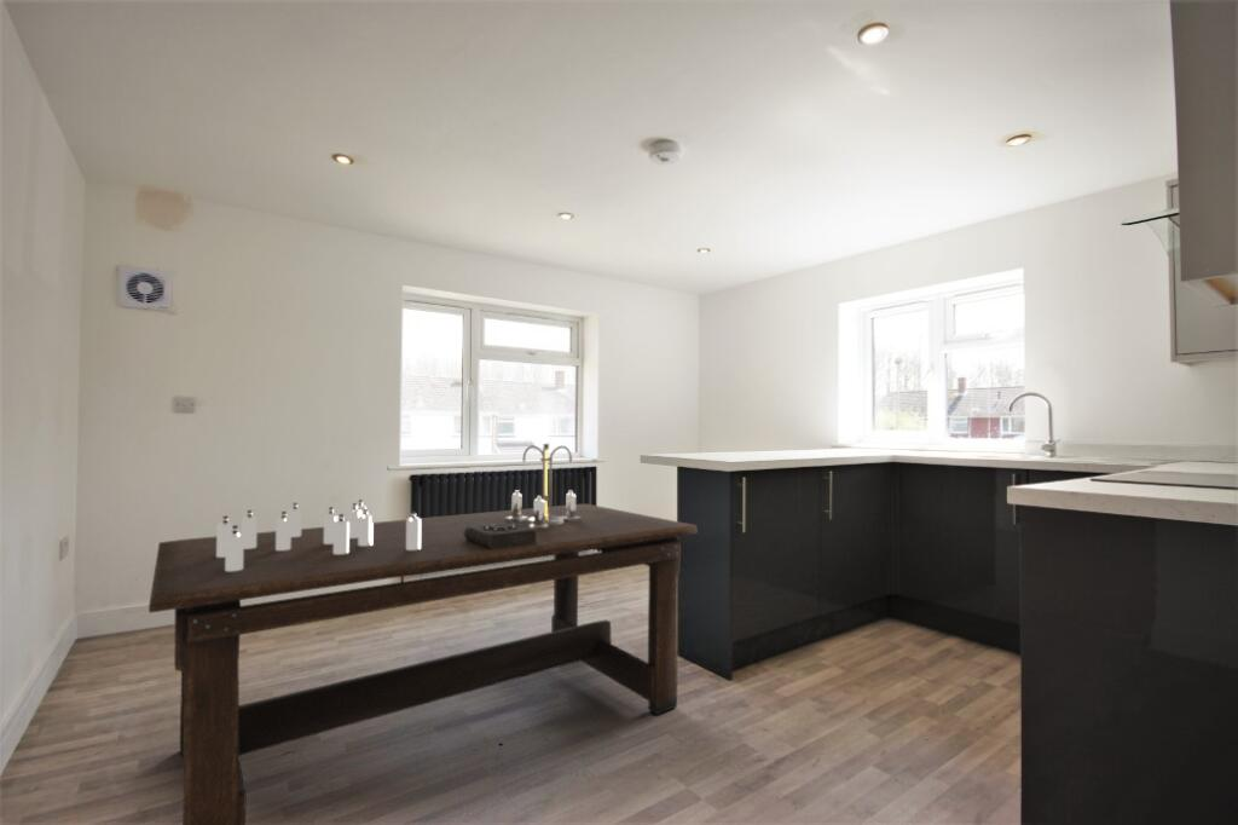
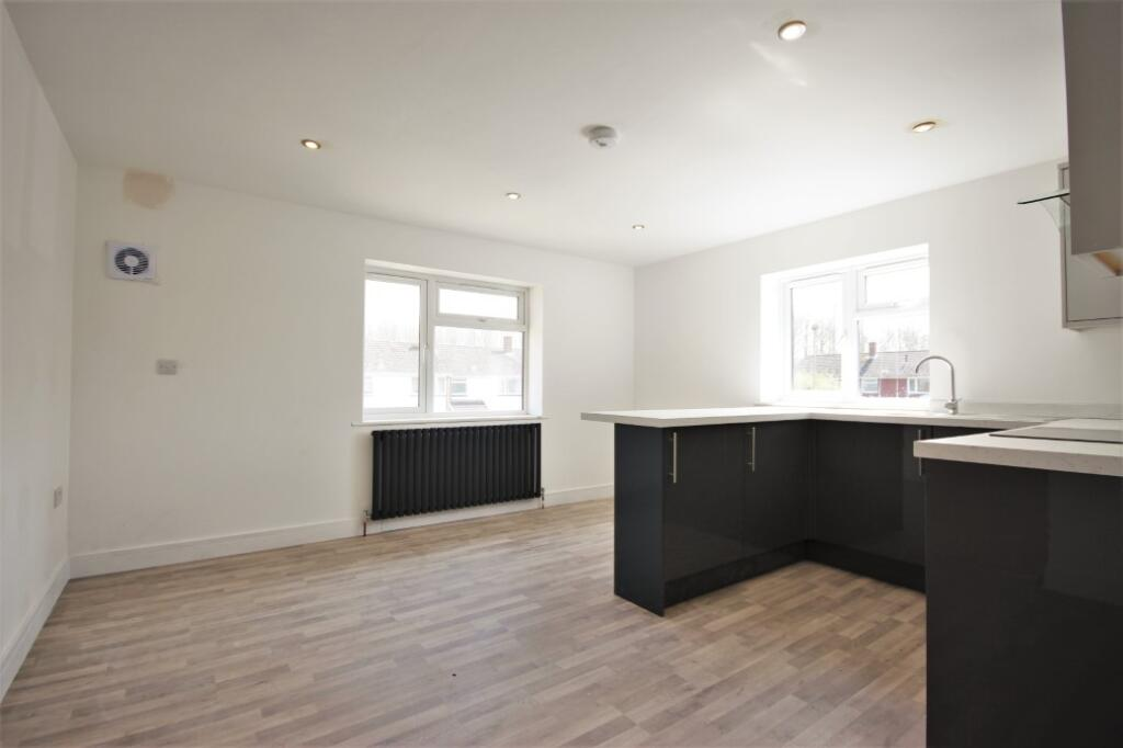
- dining table (450, 584)
